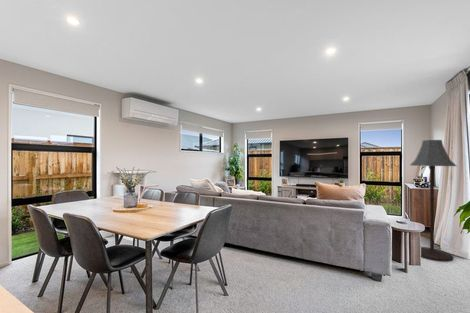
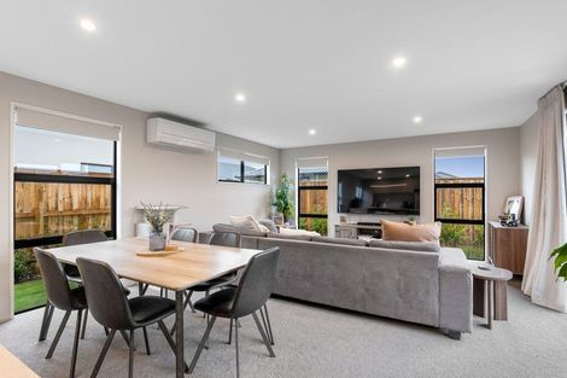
- floor lamp (431, 197)
